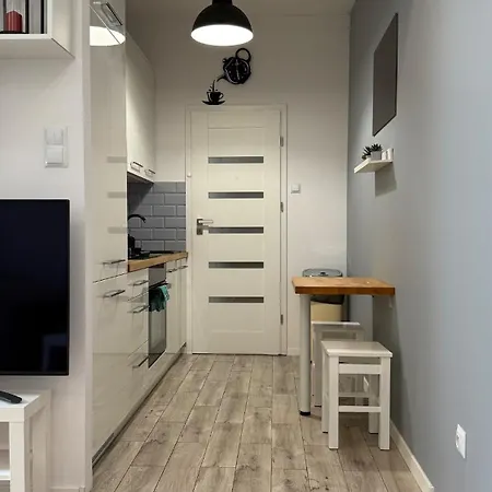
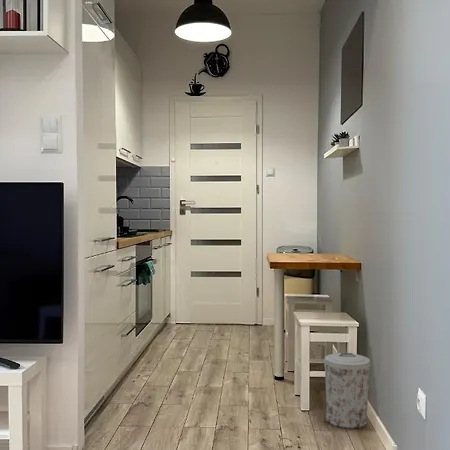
+ trash can (346, 387)
